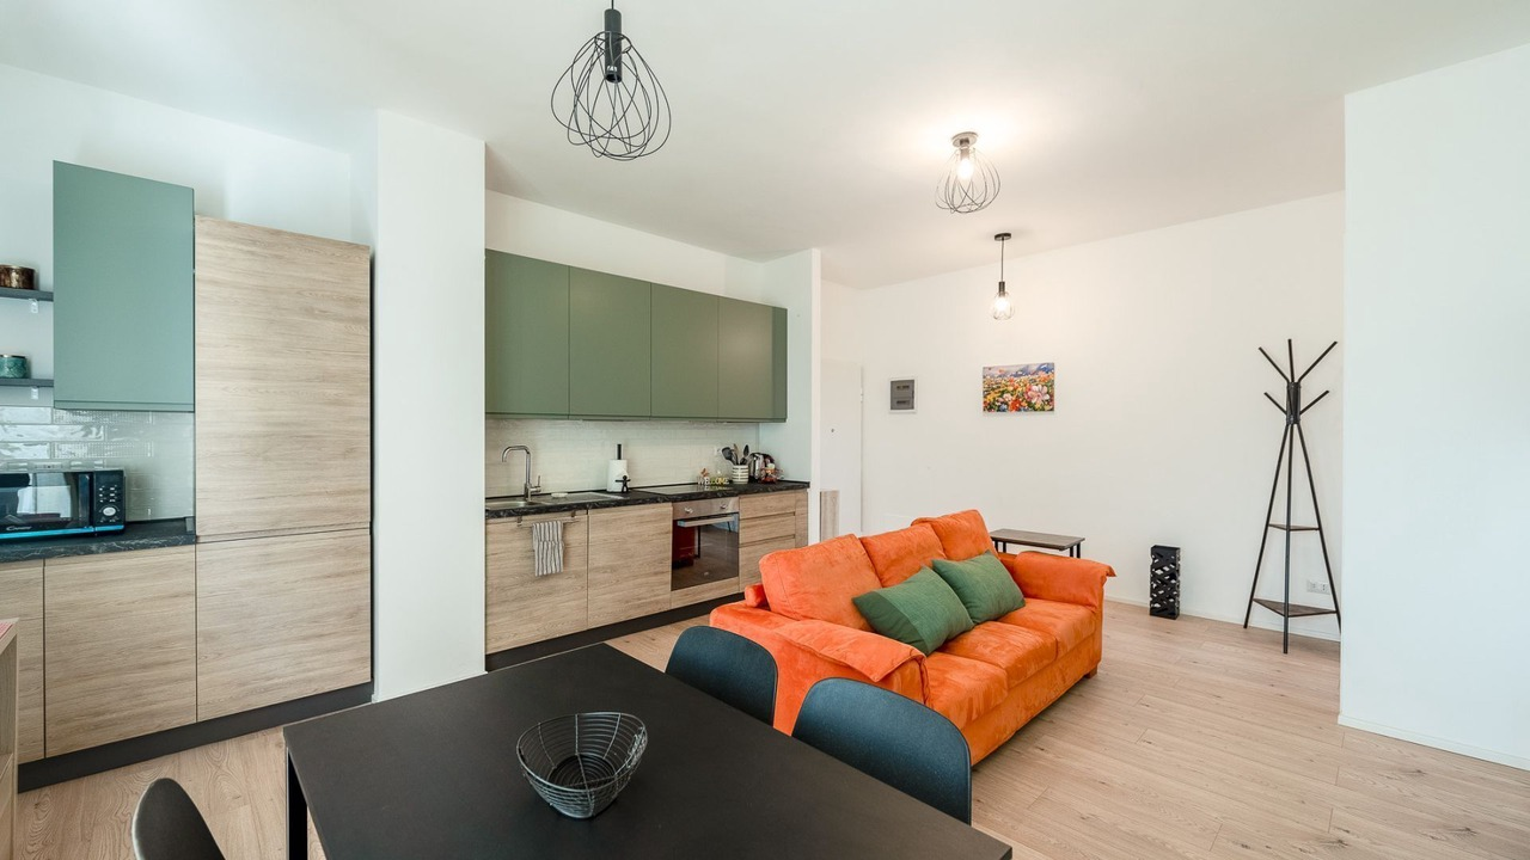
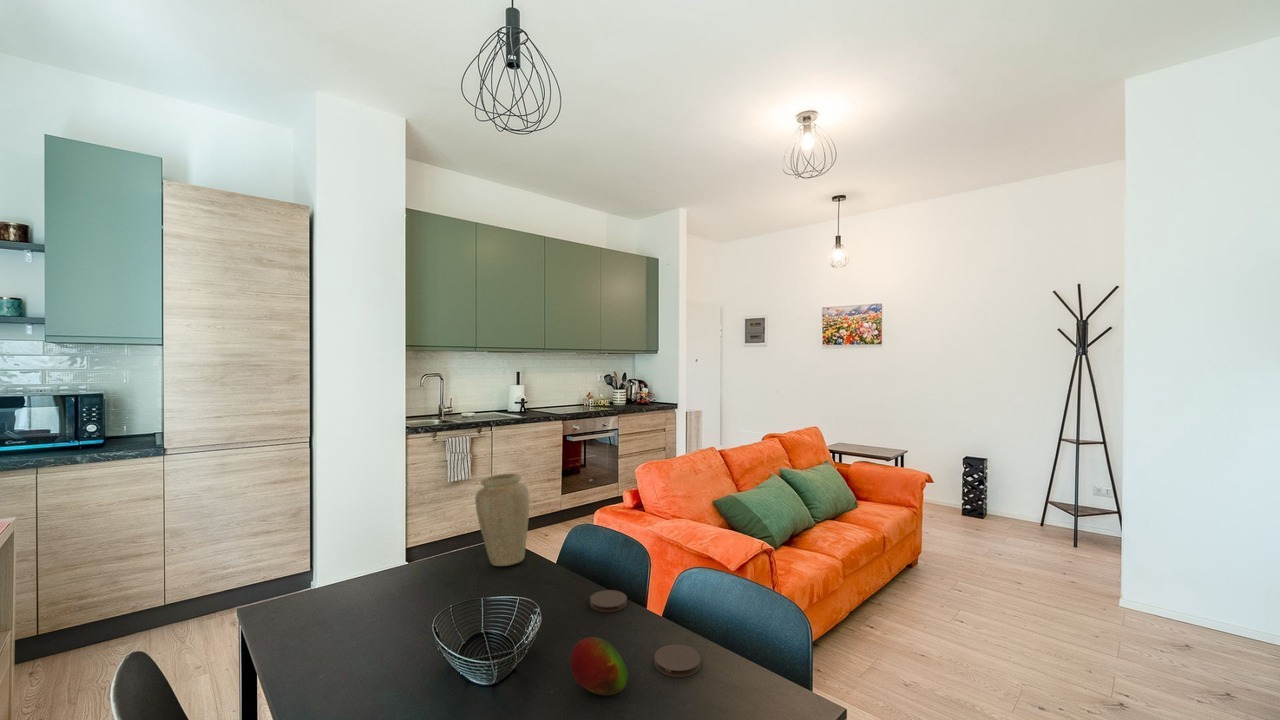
+ coaster (608, 600)
+ fruit (599, 665)
+ coaster (677, 660)
+ vase (502, 518)
